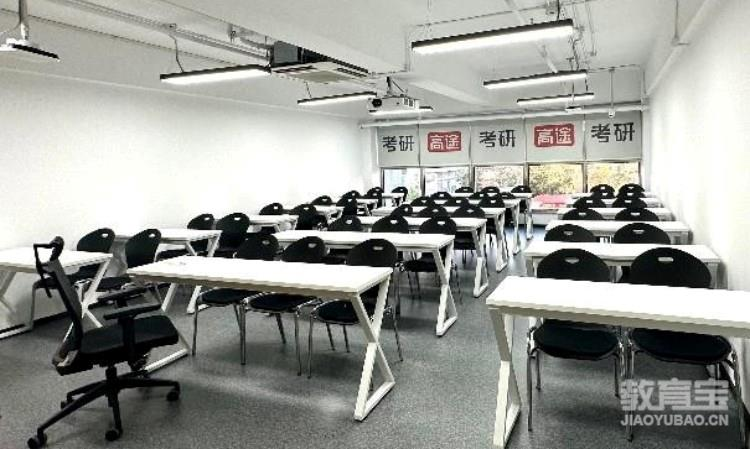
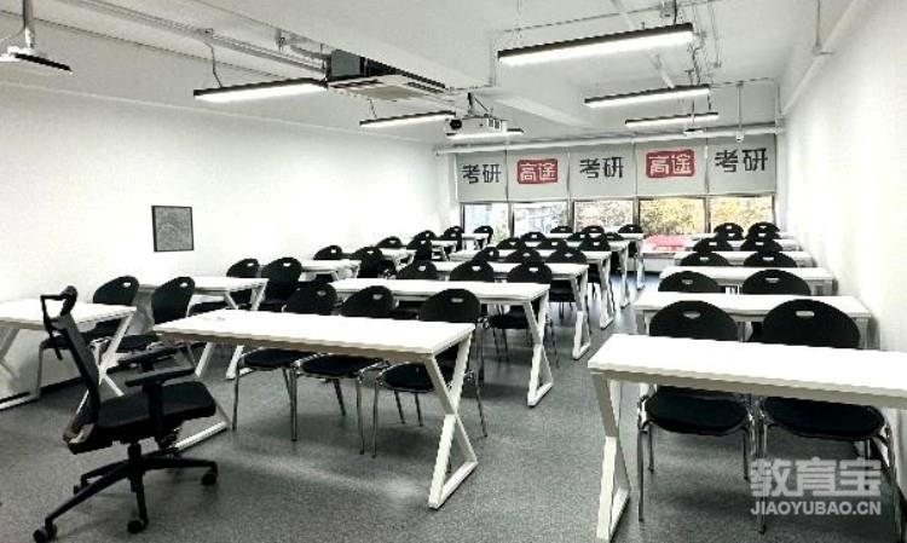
+ wall art (173, 229)
